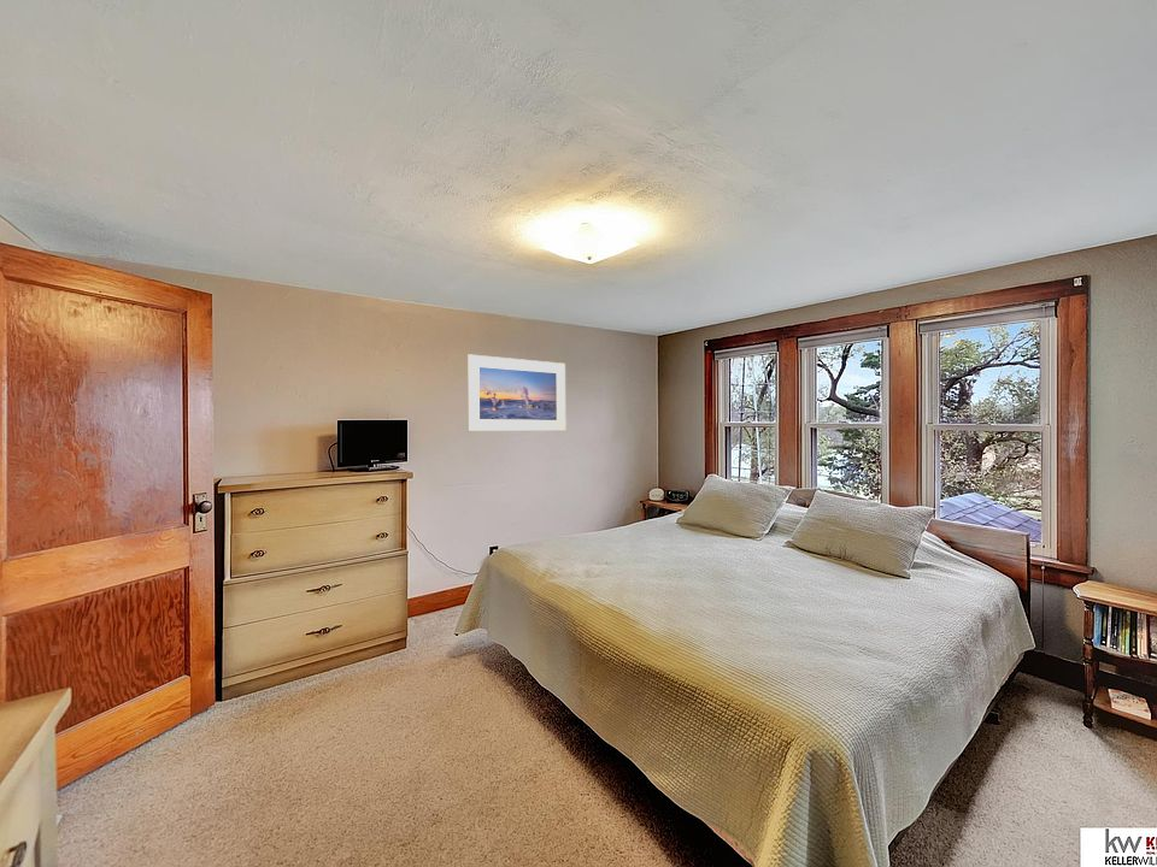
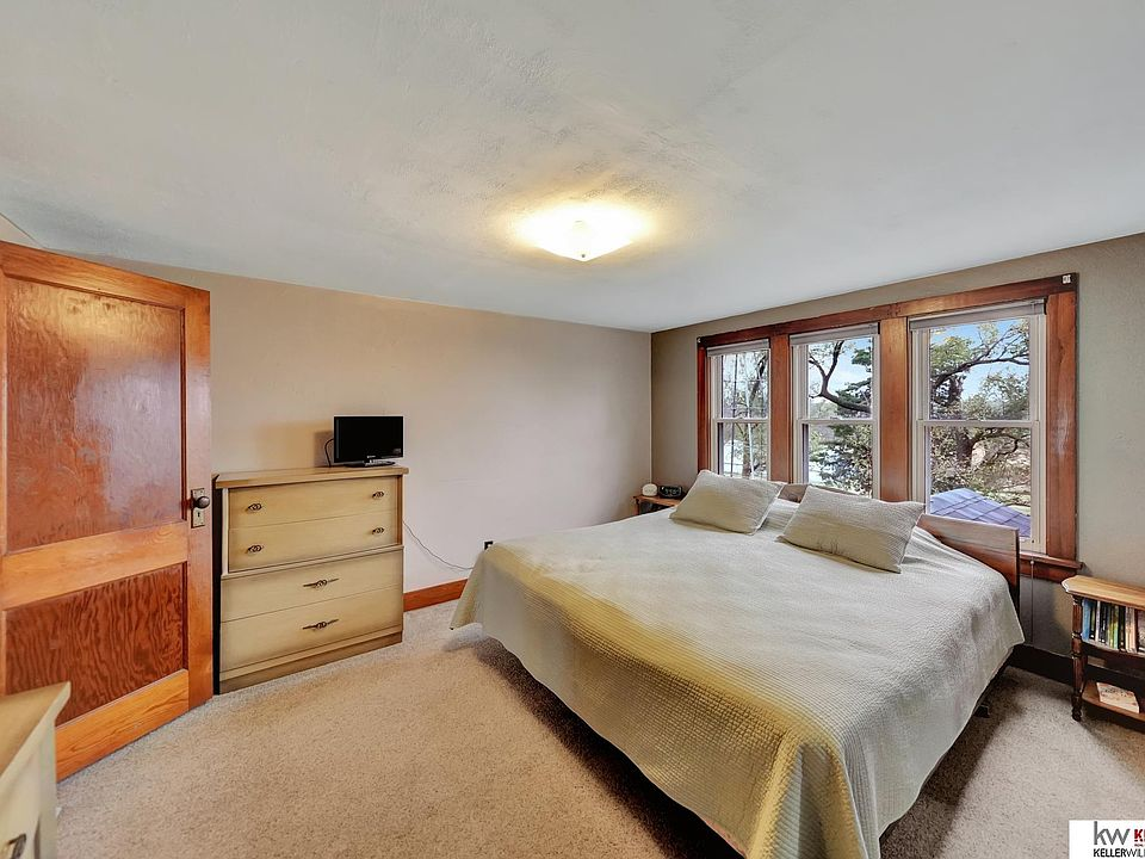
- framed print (519, 395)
